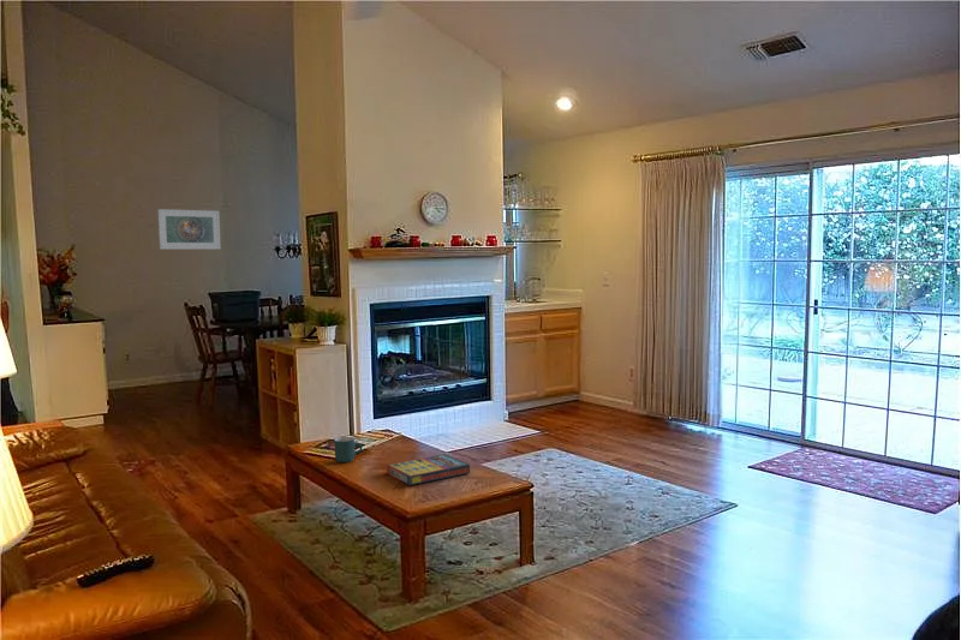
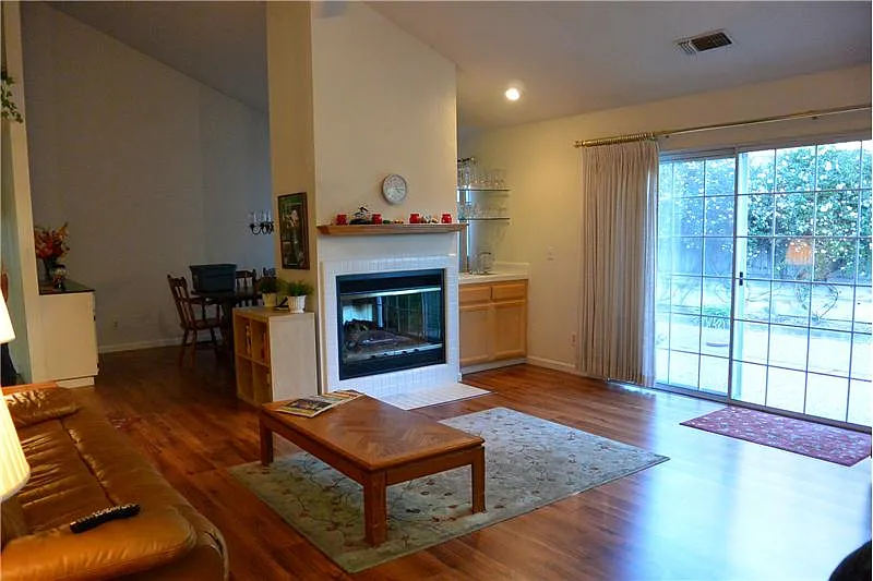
- game compilation box (428, 468)
- mug (347, 448)
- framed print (190, 229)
